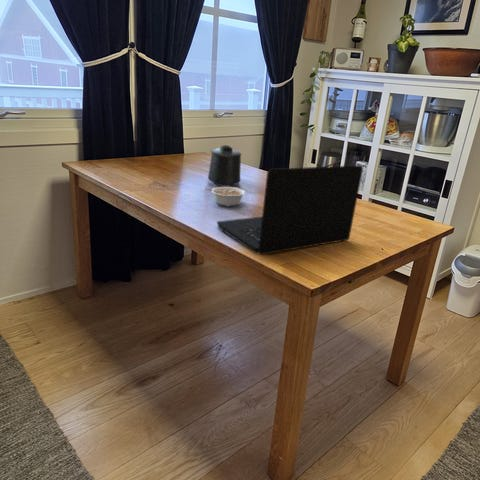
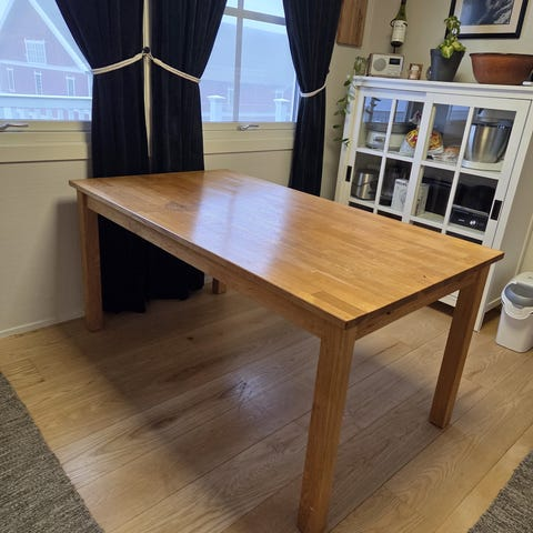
- laptop (286, 197)
- legume (227, 196)
- mug (222, 164)
